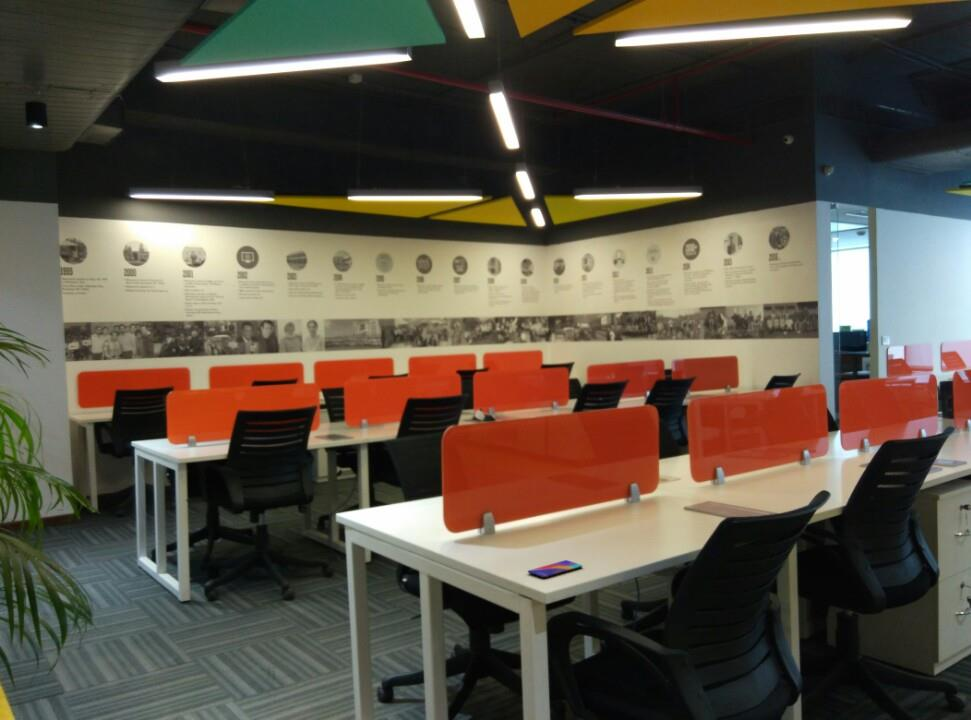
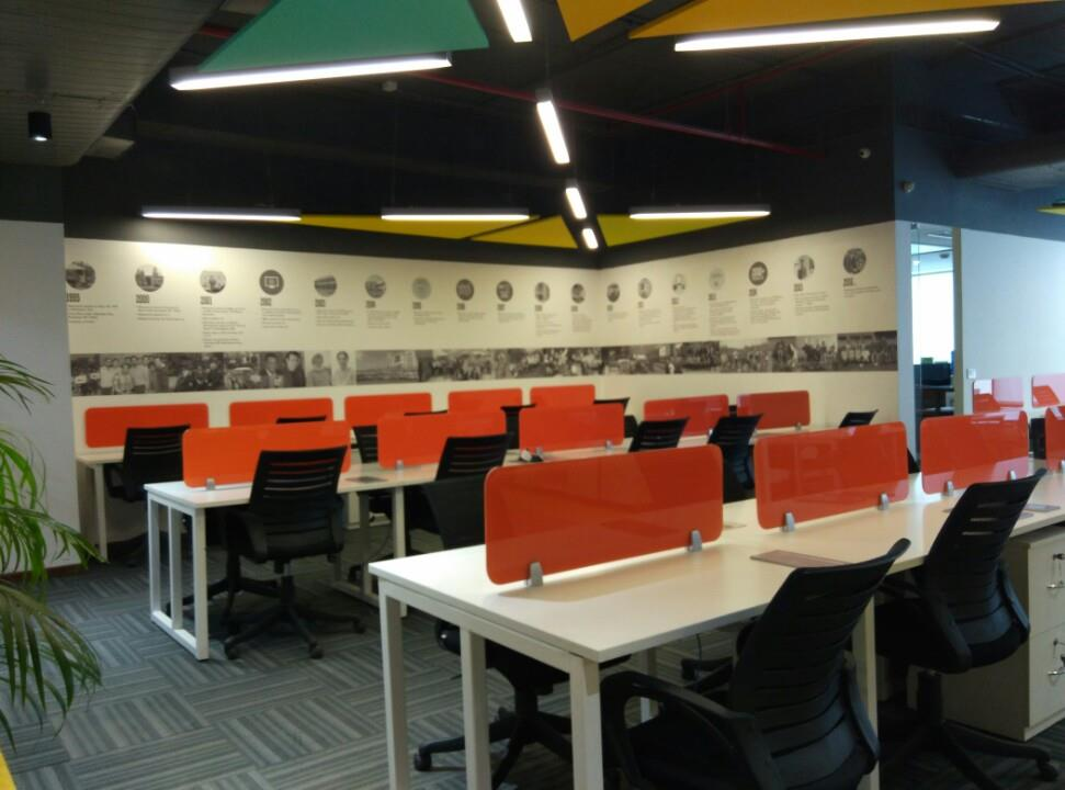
- smartphone (555, 568)
